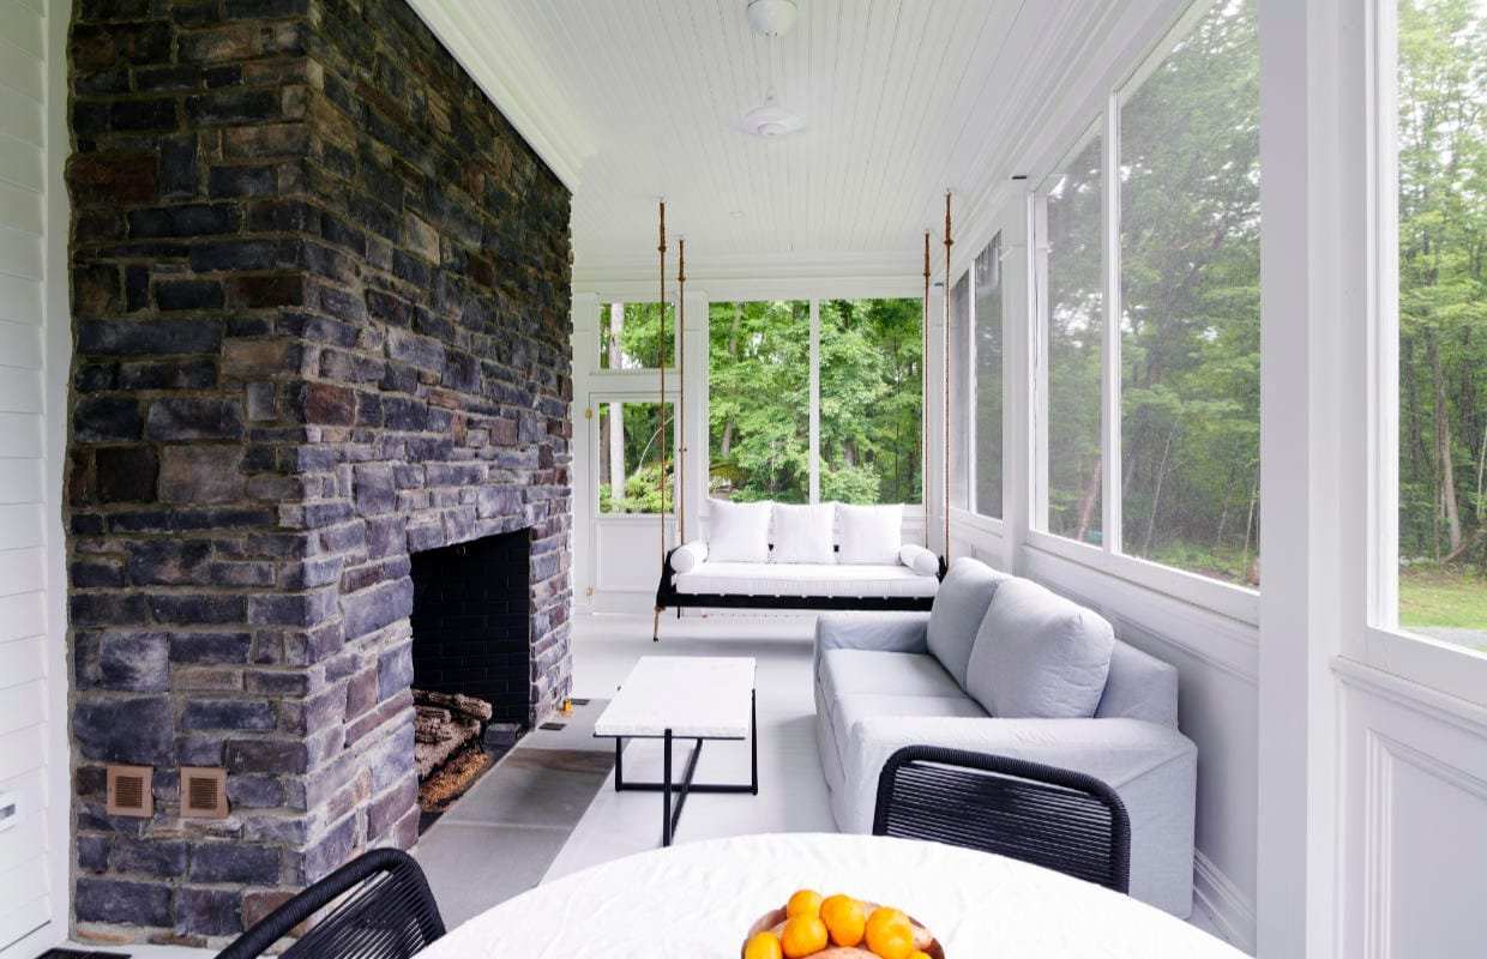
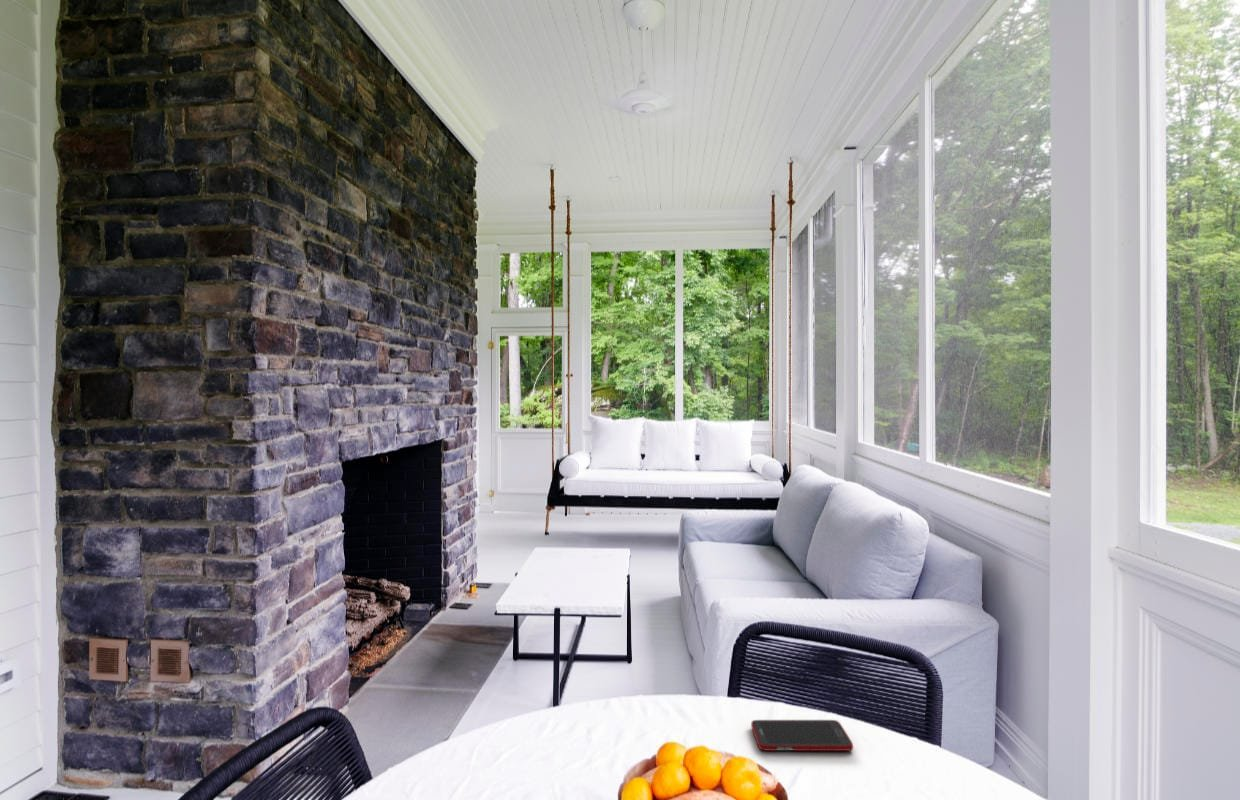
+ cell phone (800, 735)
